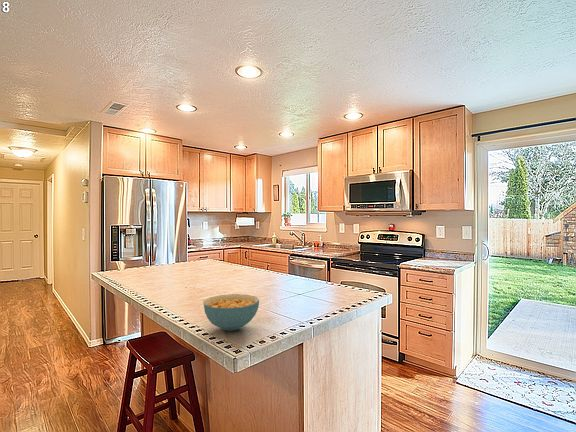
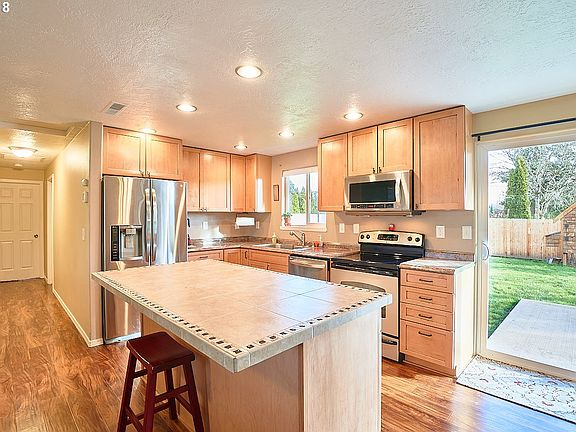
- cereal bowl (231, 314)
